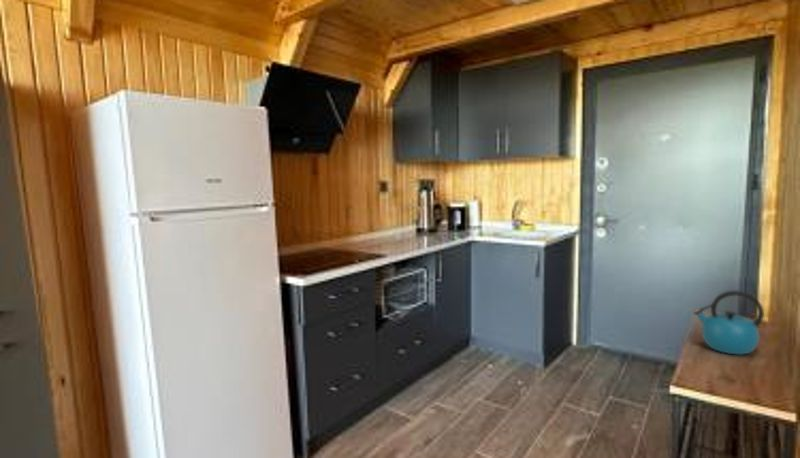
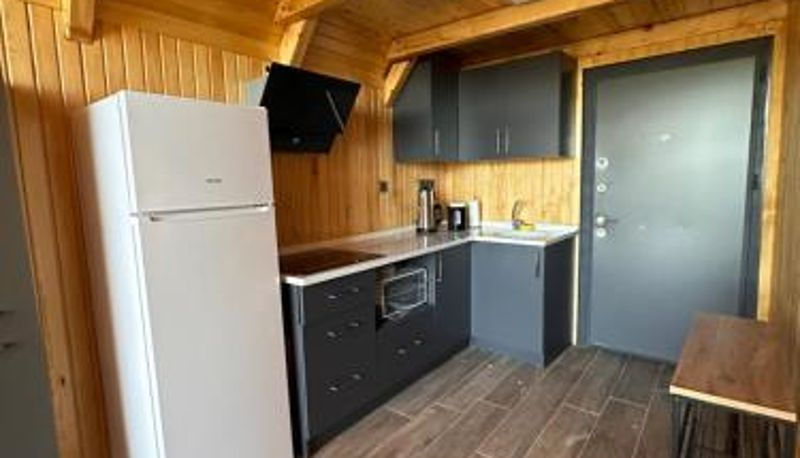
- kettle (726, 319)
